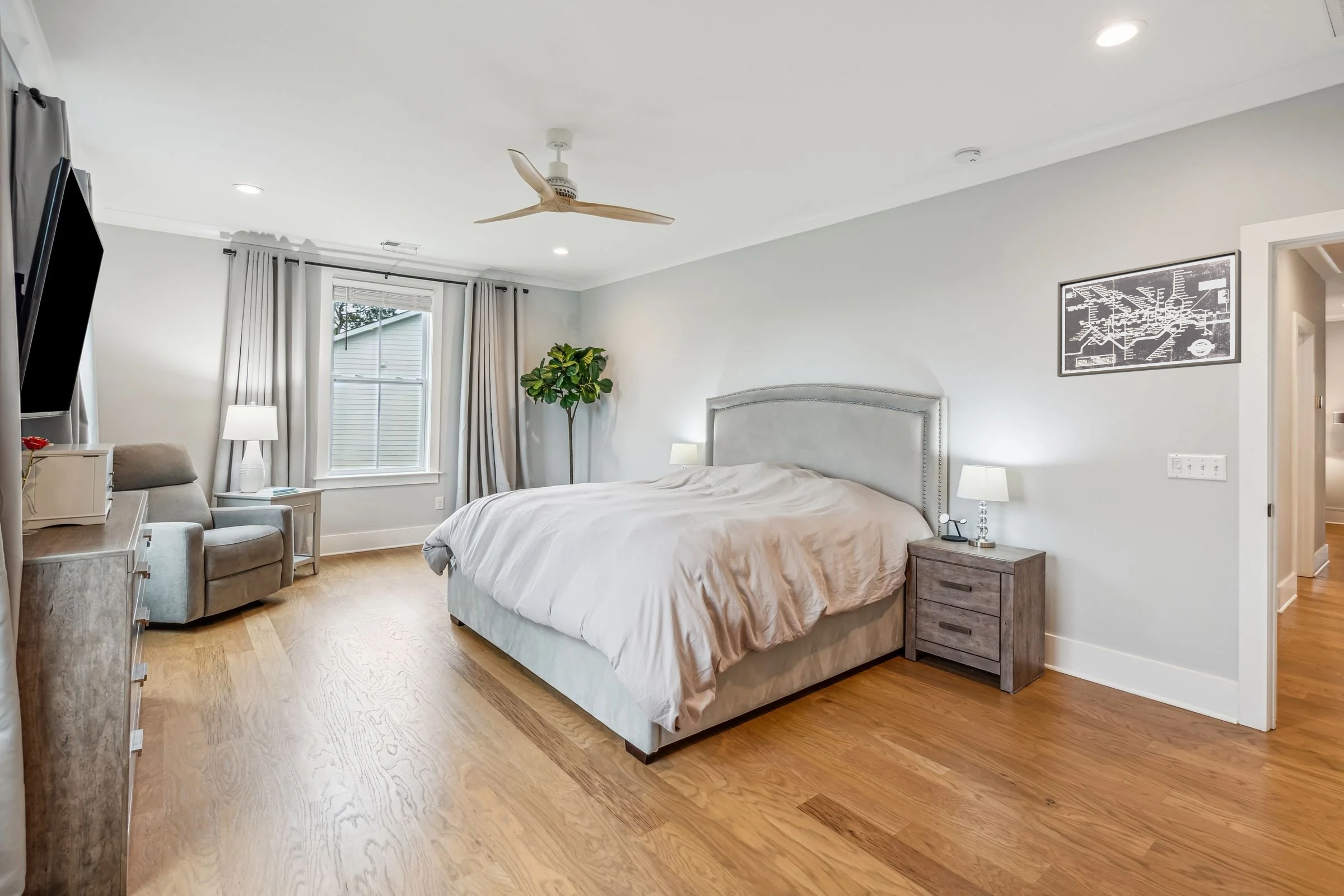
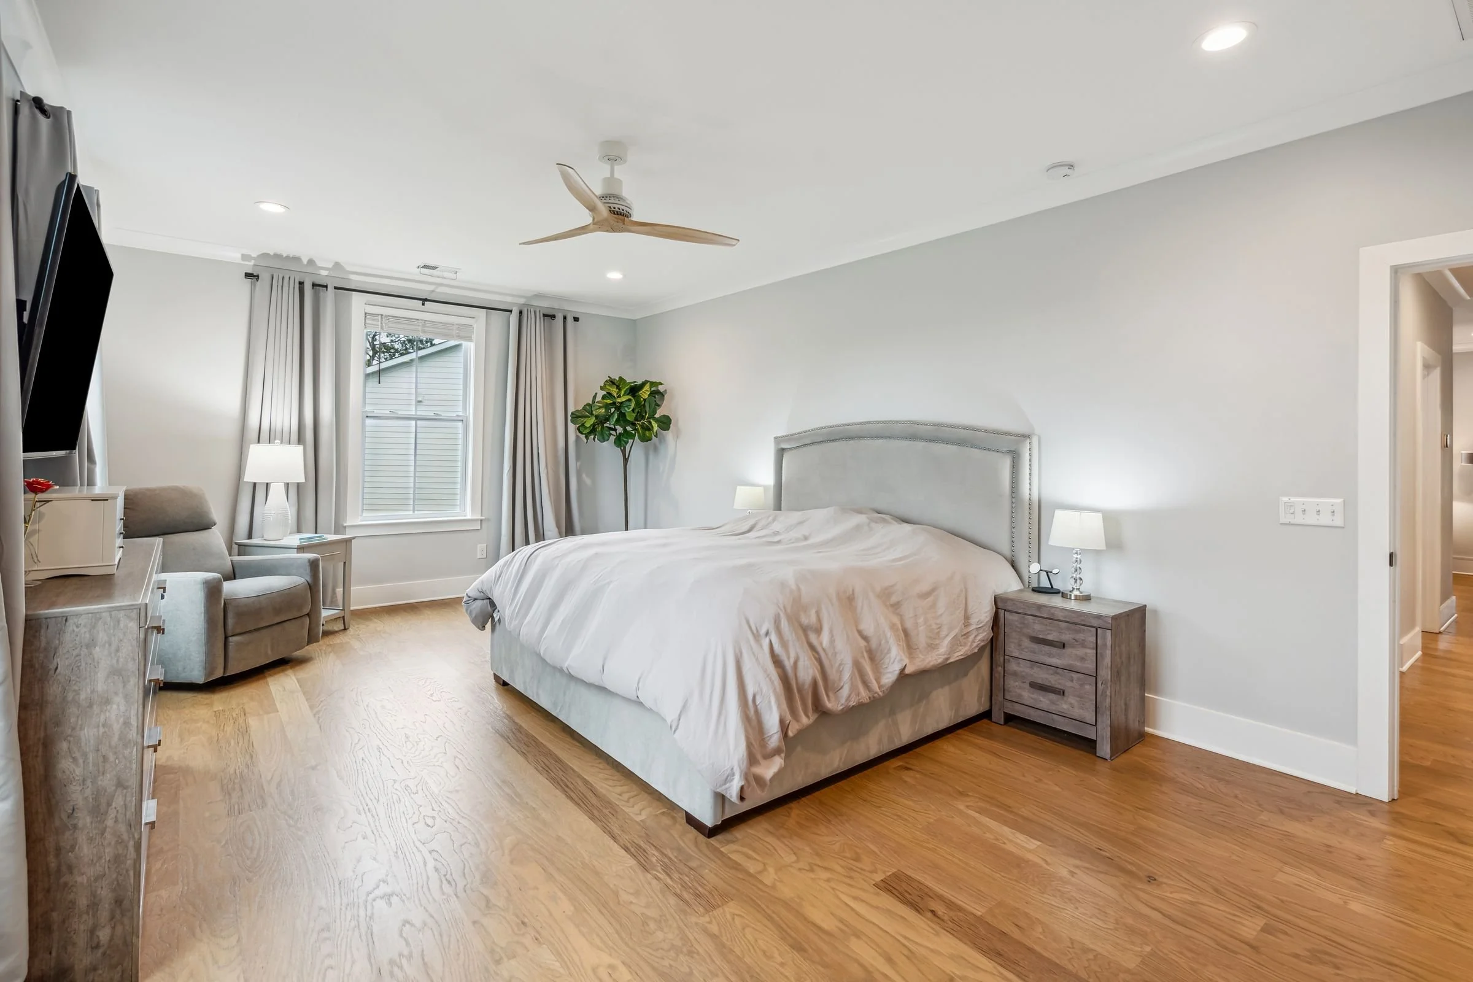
- wall art (1141, 319)
